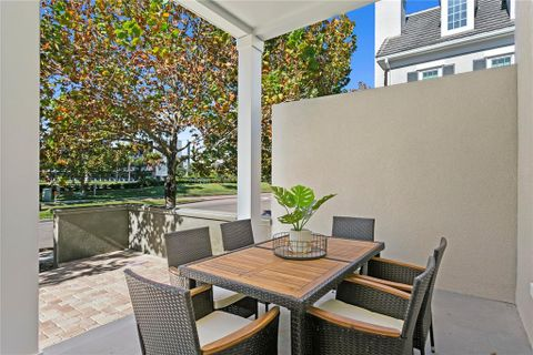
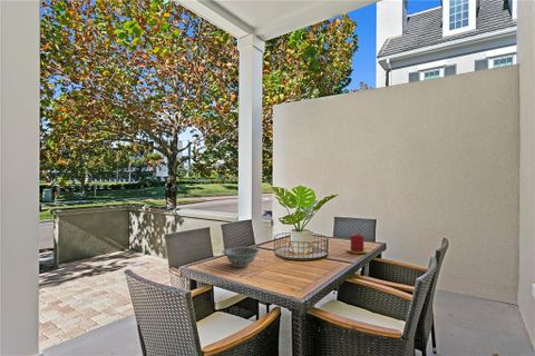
+ candle (357, 243)
+ decorative bowl (241, 257)
